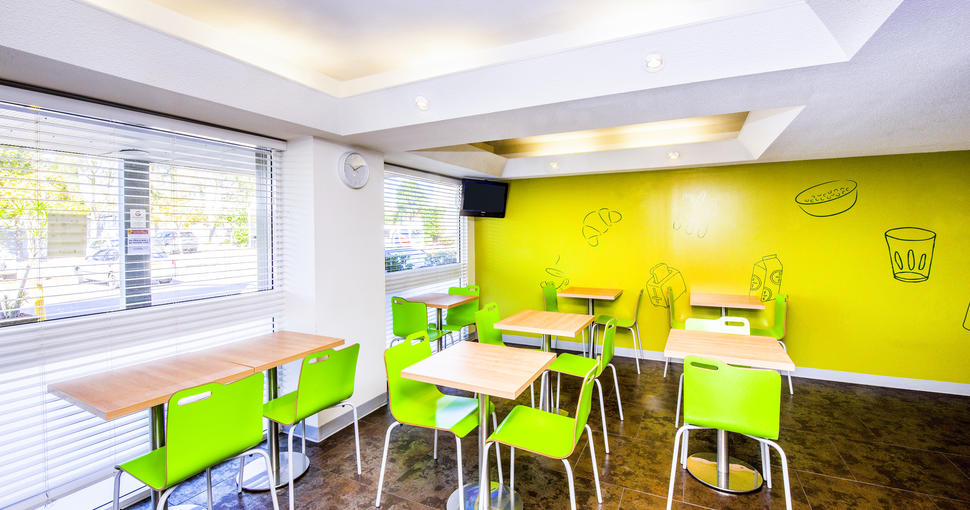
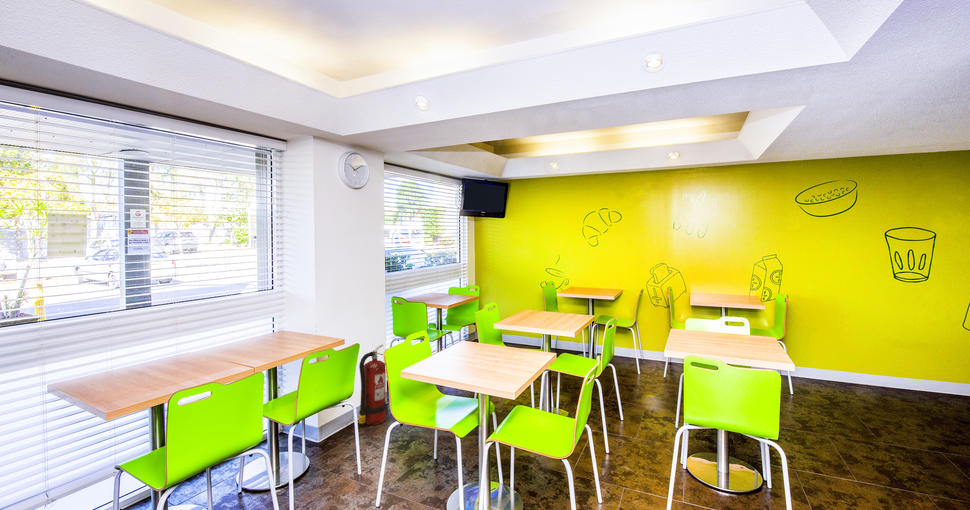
+ fire extinguisher (371, 384)
